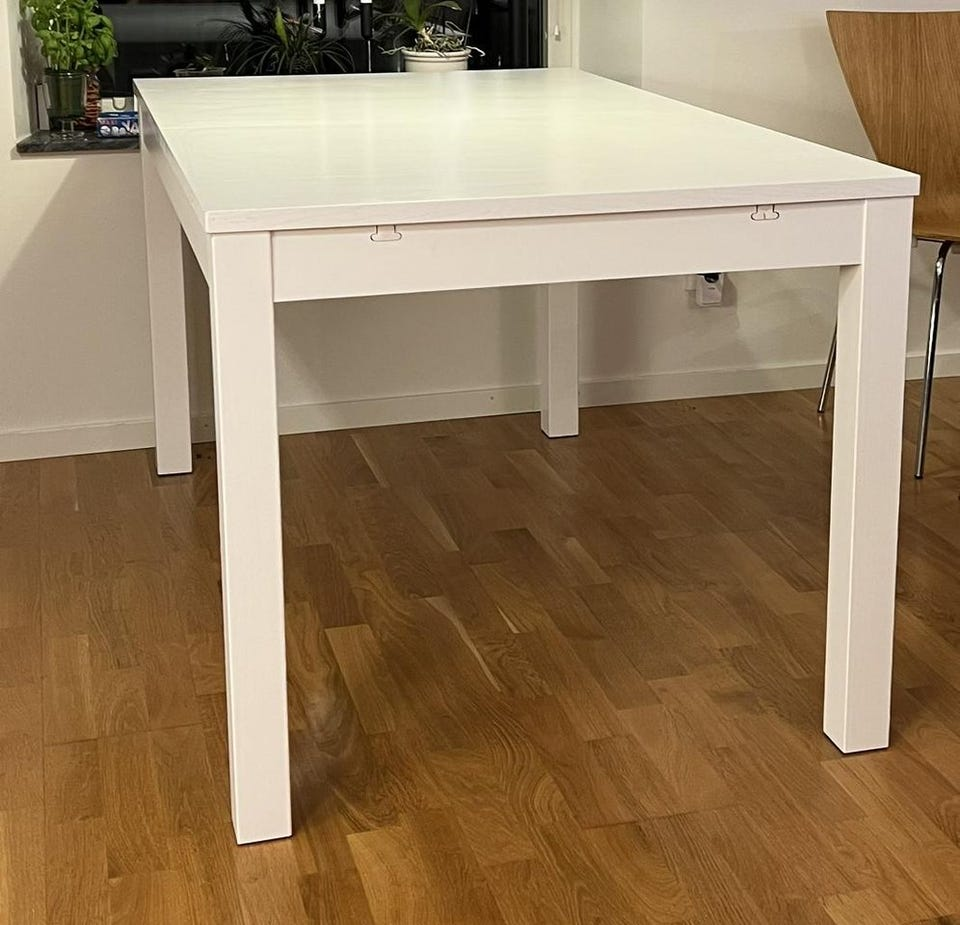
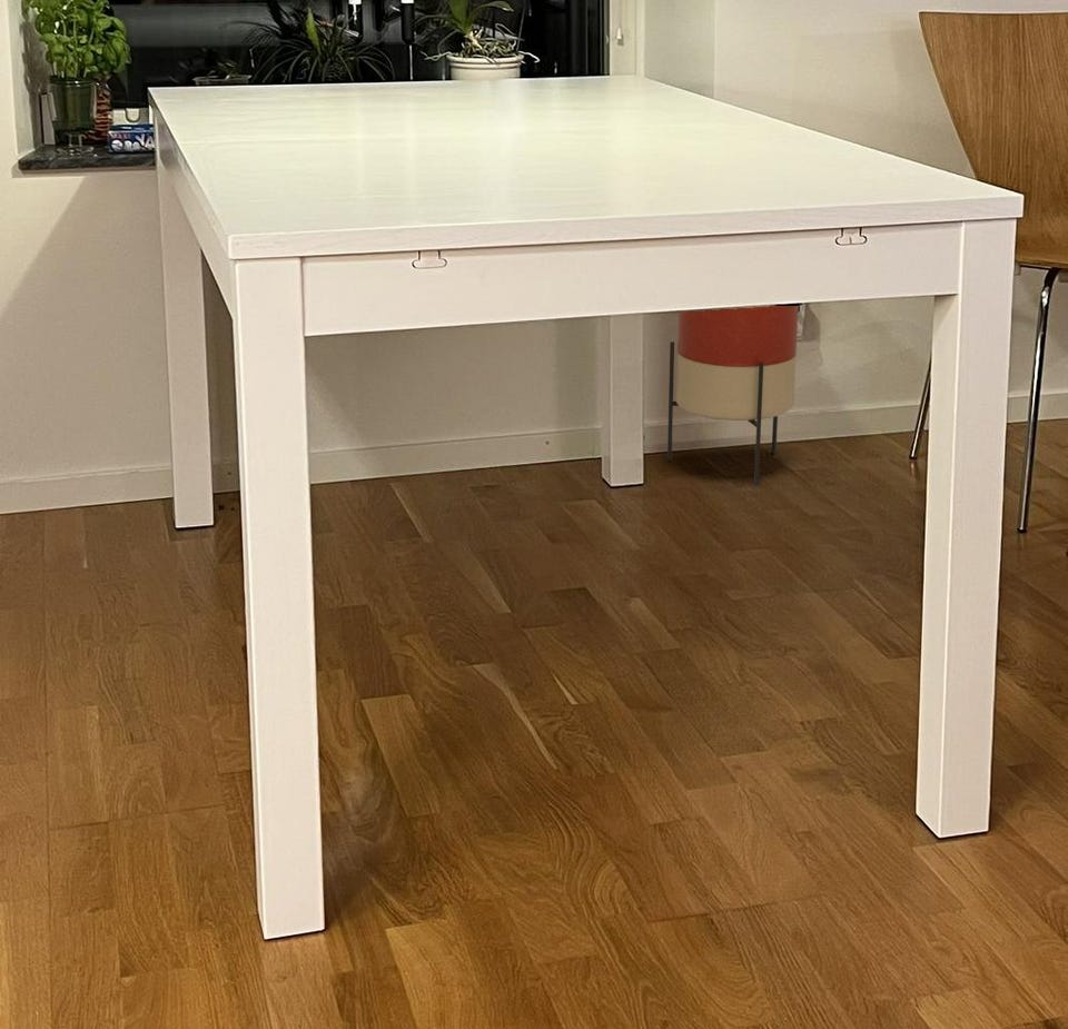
+ planter (736, 380)
